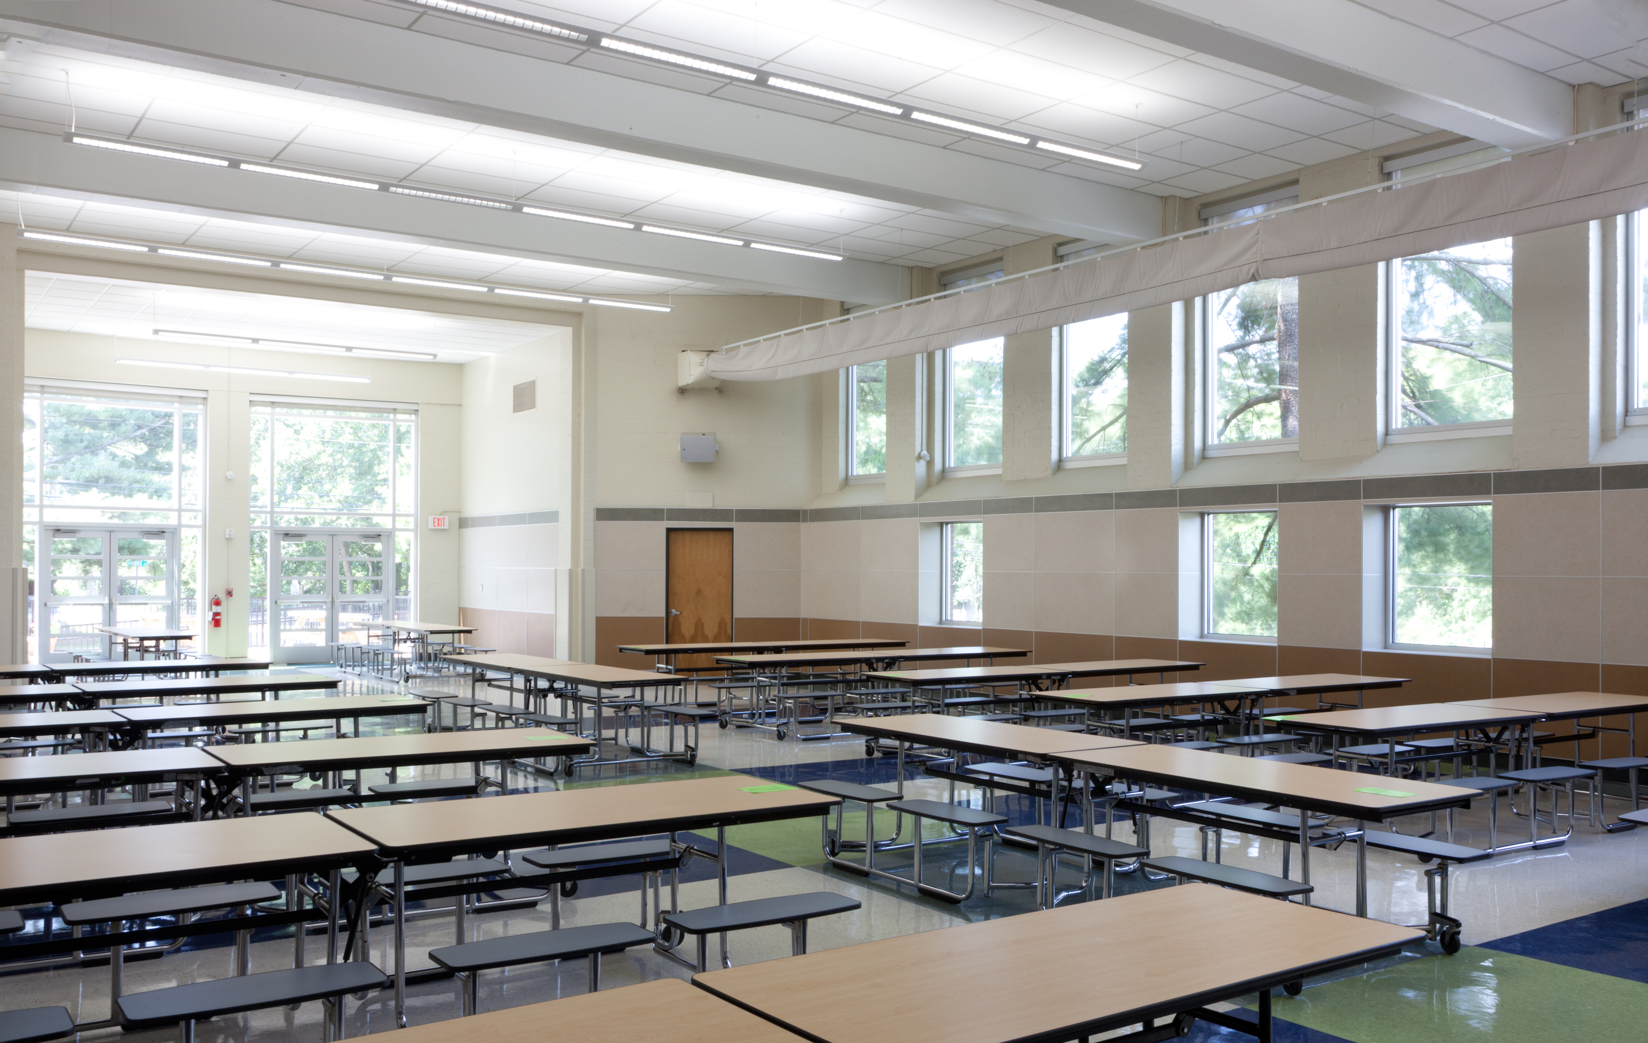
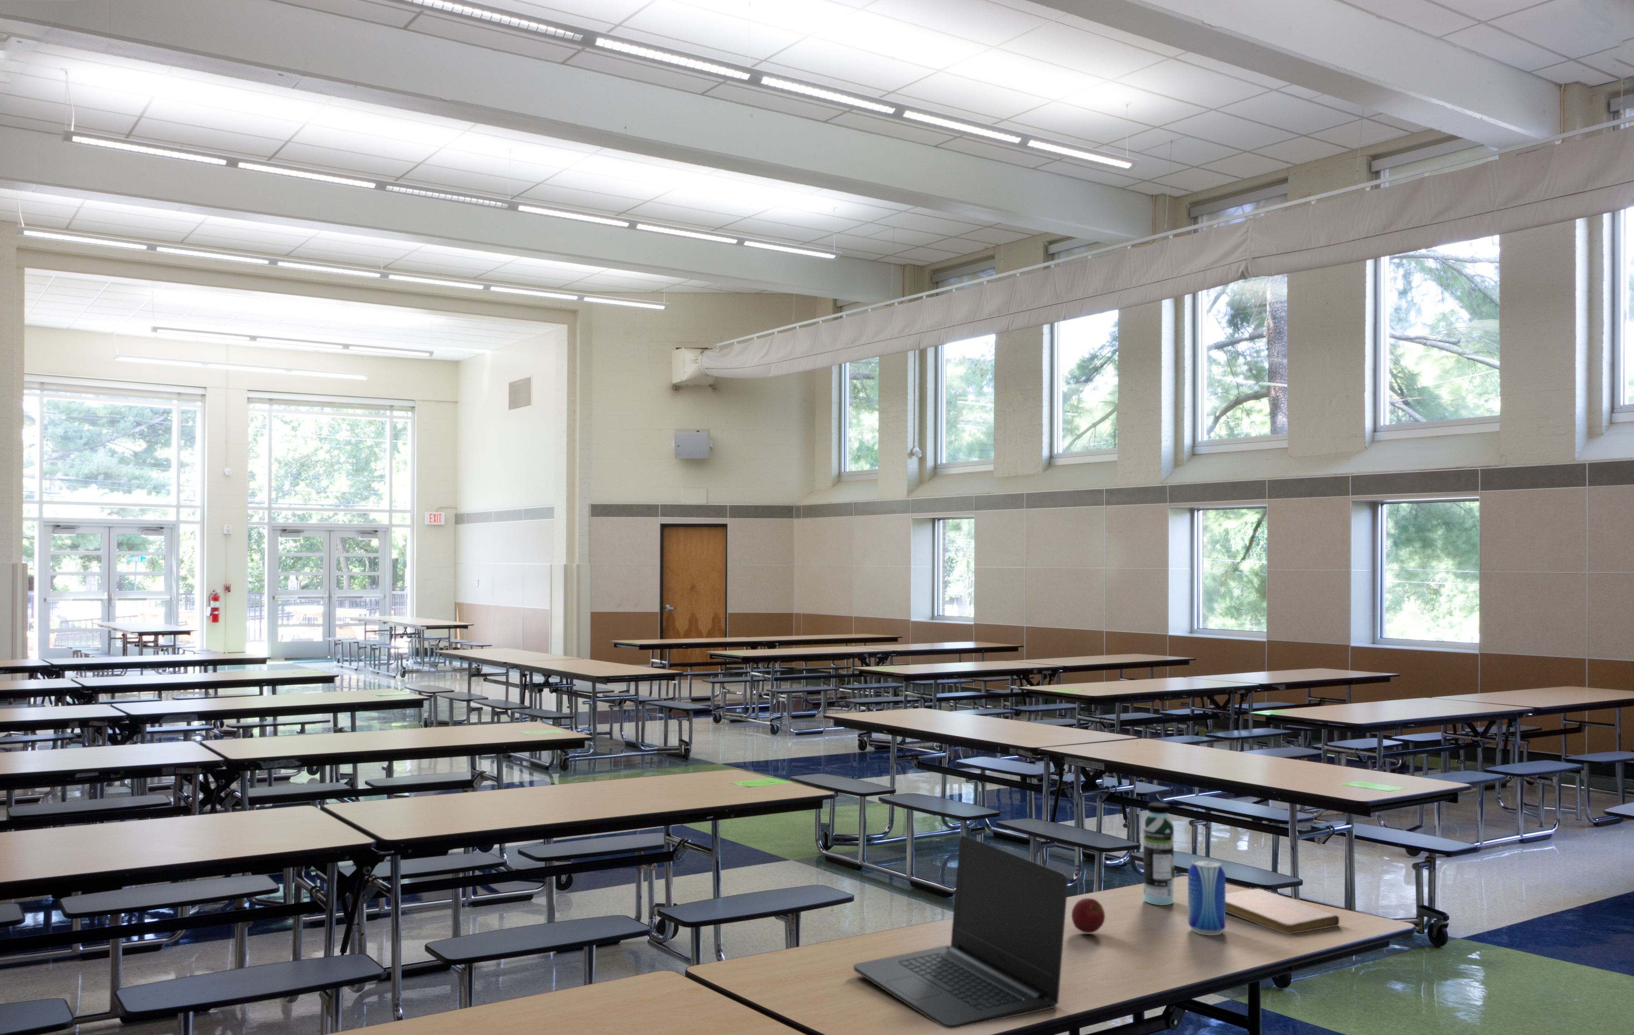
+ water bottle (1159, 853)
+ notebook (1273, 911)
+ beer can (1206, 897)
+ laptop (956, 924)
+ apple (1089, 915)
